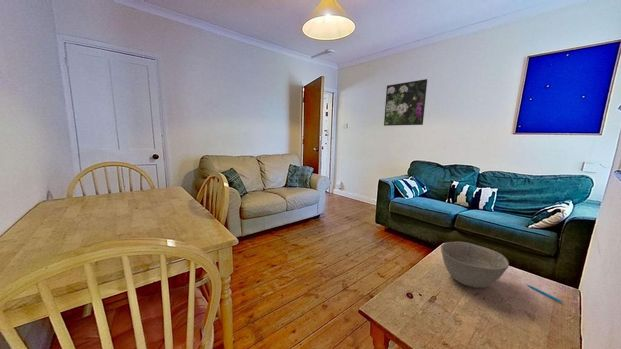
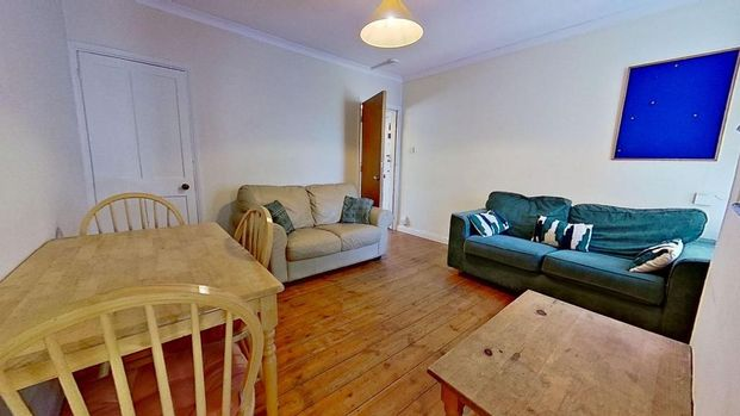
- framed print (403, 104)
- pen (543, 292)
- bowl (470, 266)
